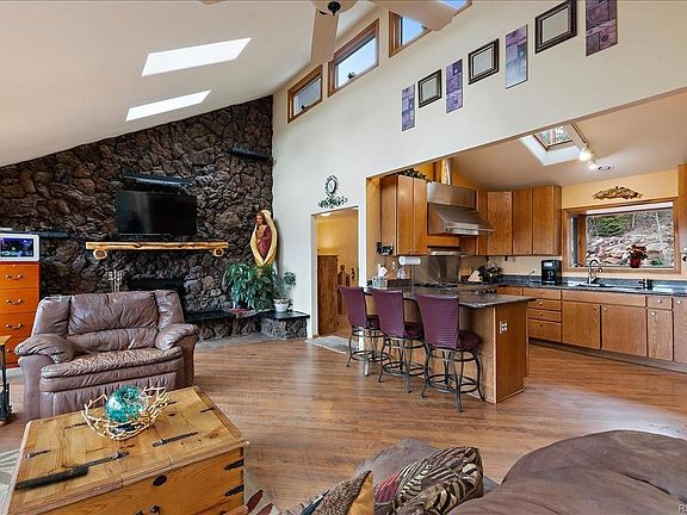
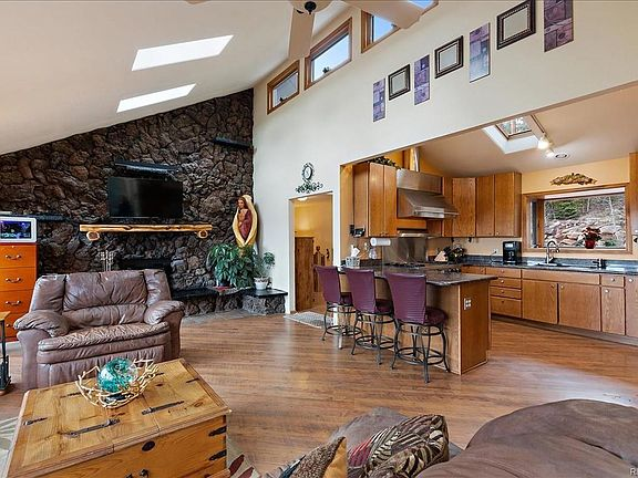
- remote control (52, 478)
